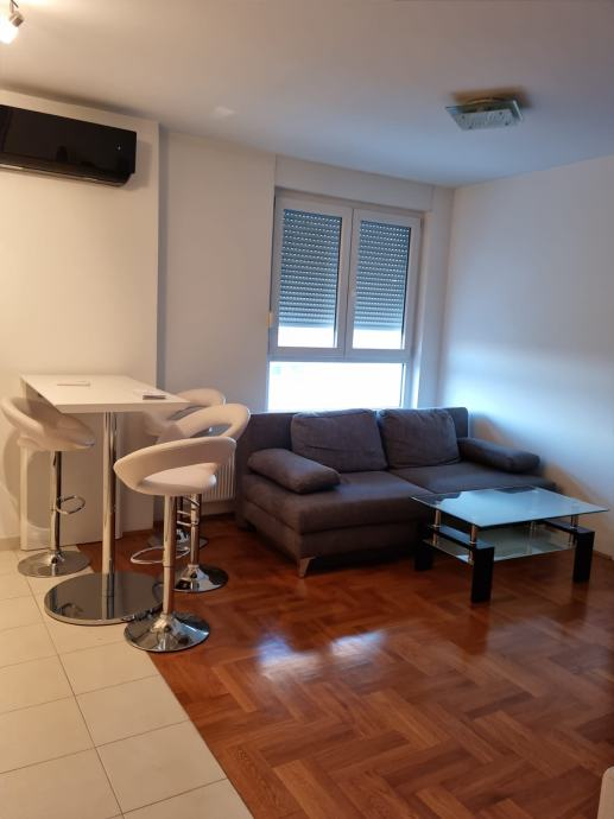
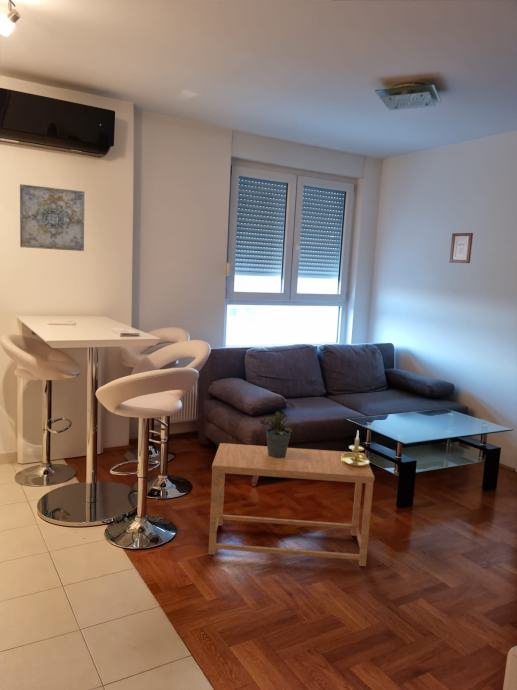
+ picture frame (461, 248)
+ potted plant (274, 432)
+ side table (287, 519)
+ wall art (52, 218)
+ candle holder (356, 445)
